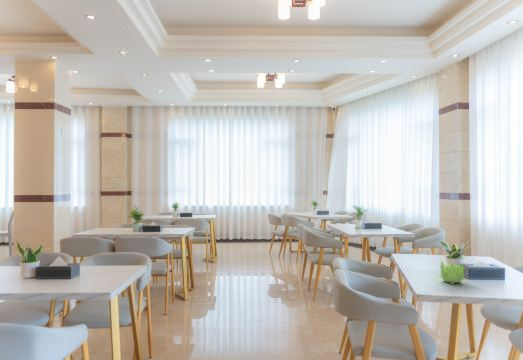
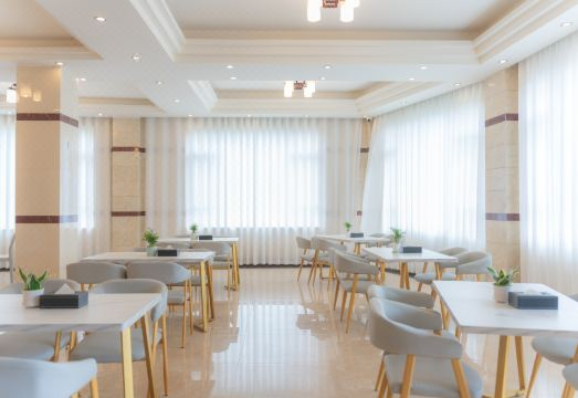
- teapot (452, 272)
